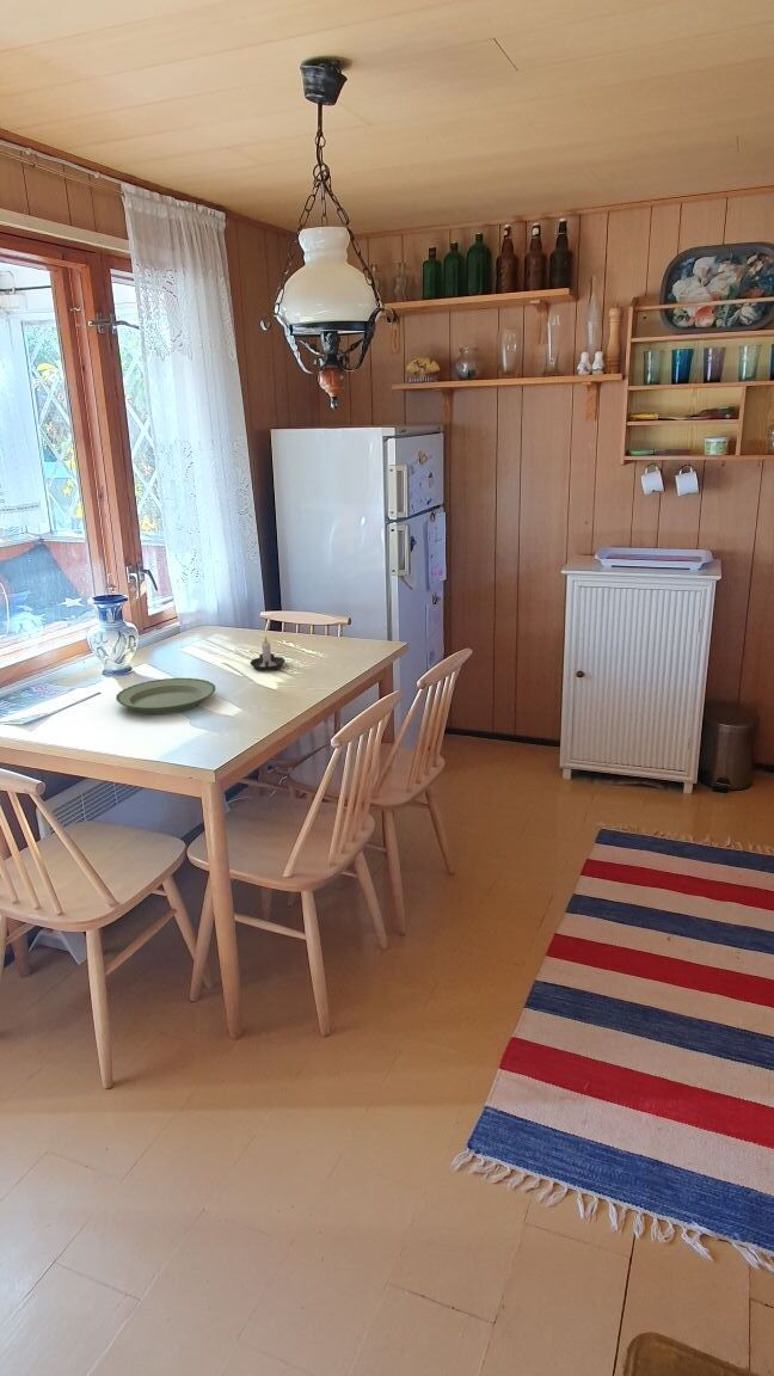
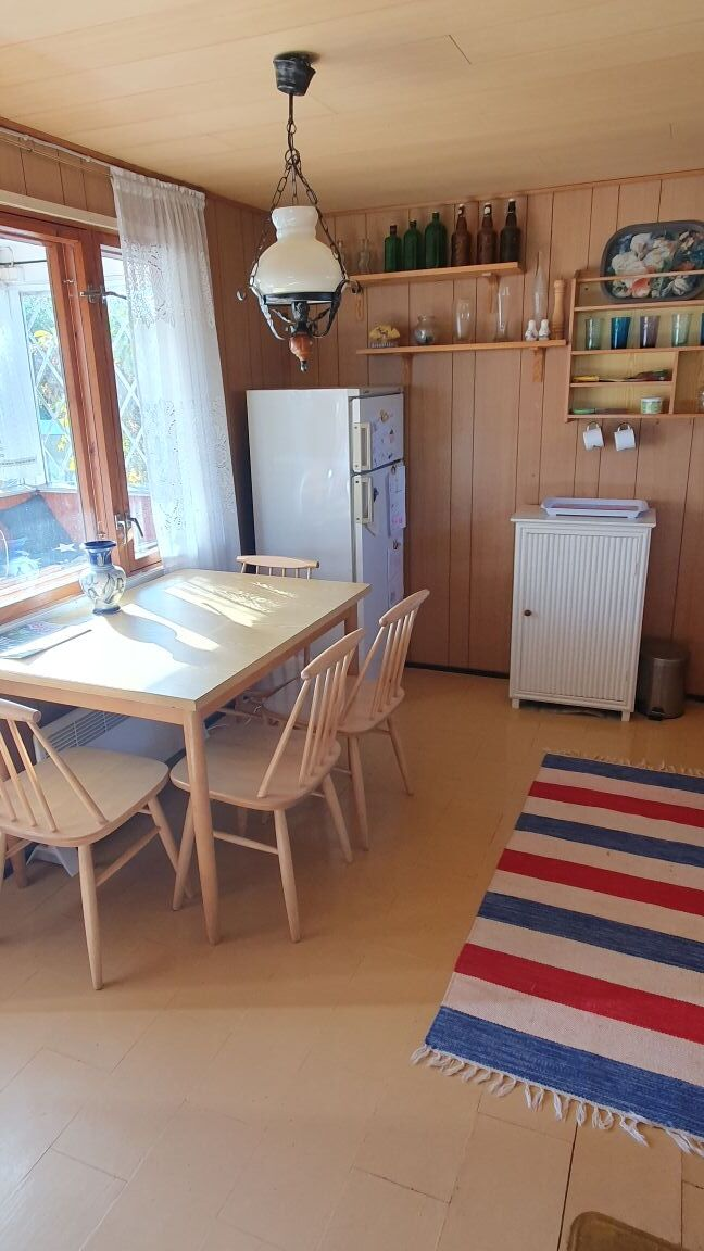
- plate (166, 696)
- candle (266, 651)
